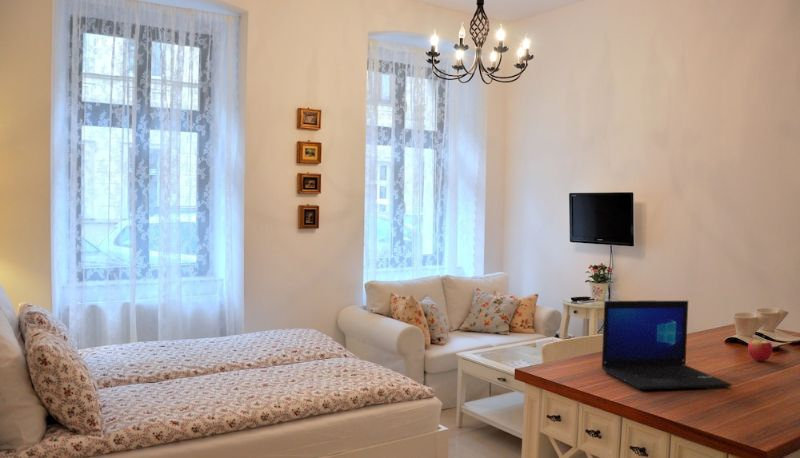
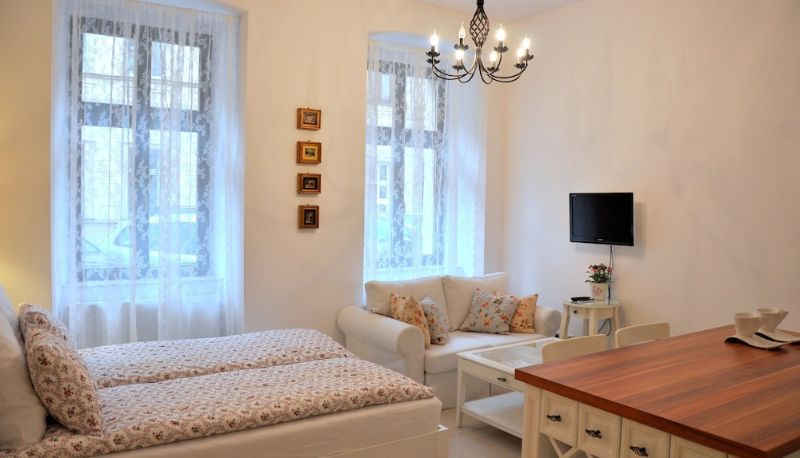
- laptop (664, 342)
- apple (760, 347)
